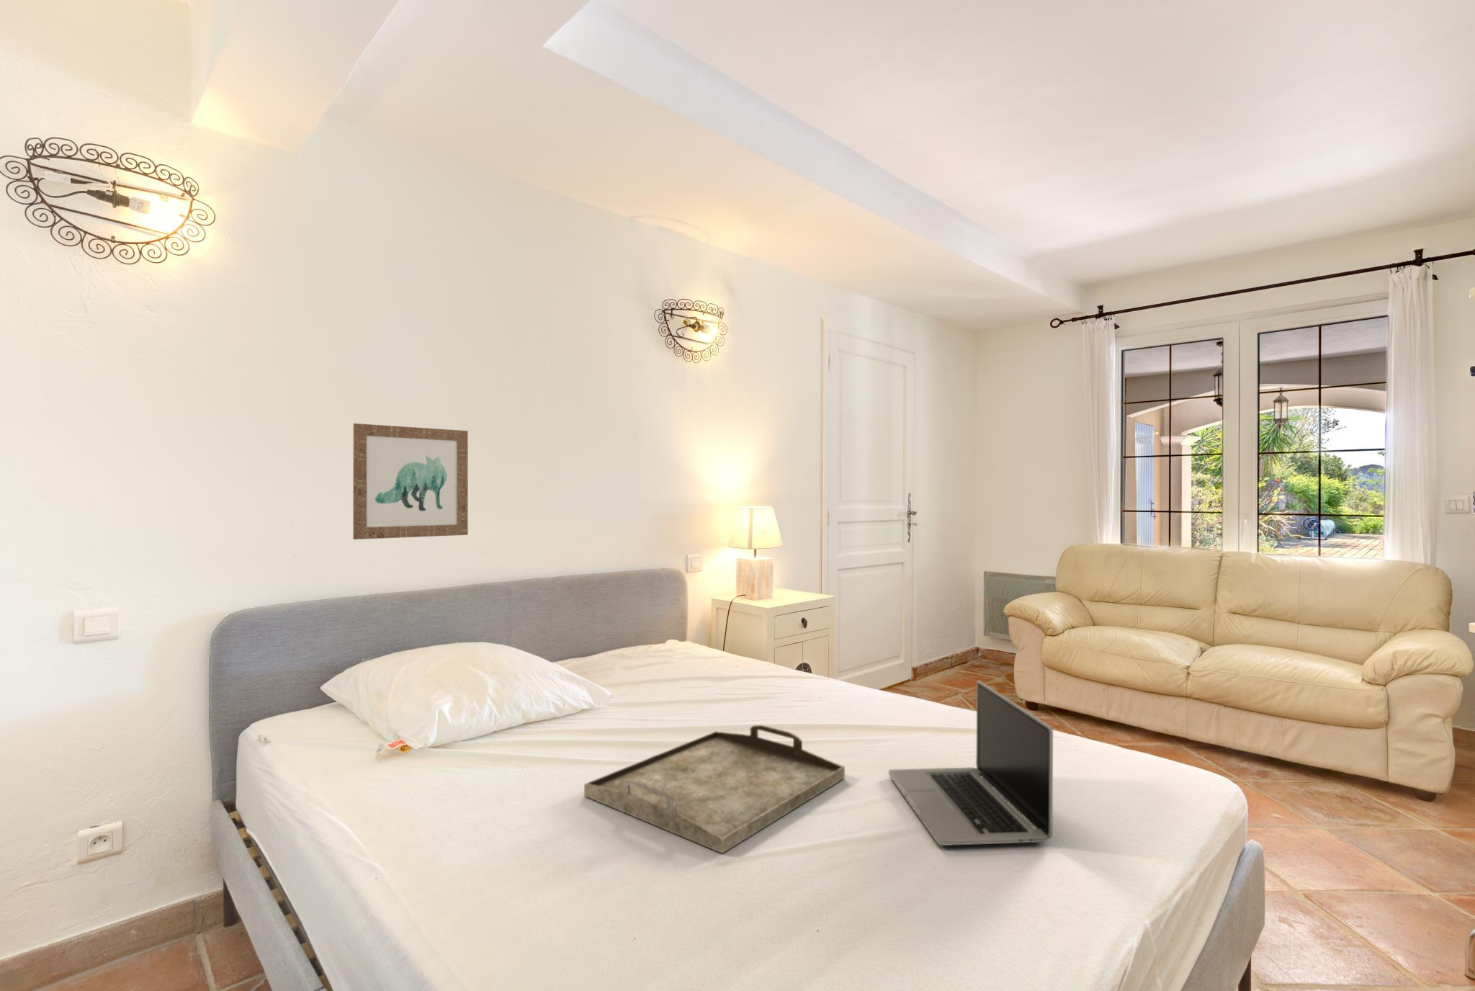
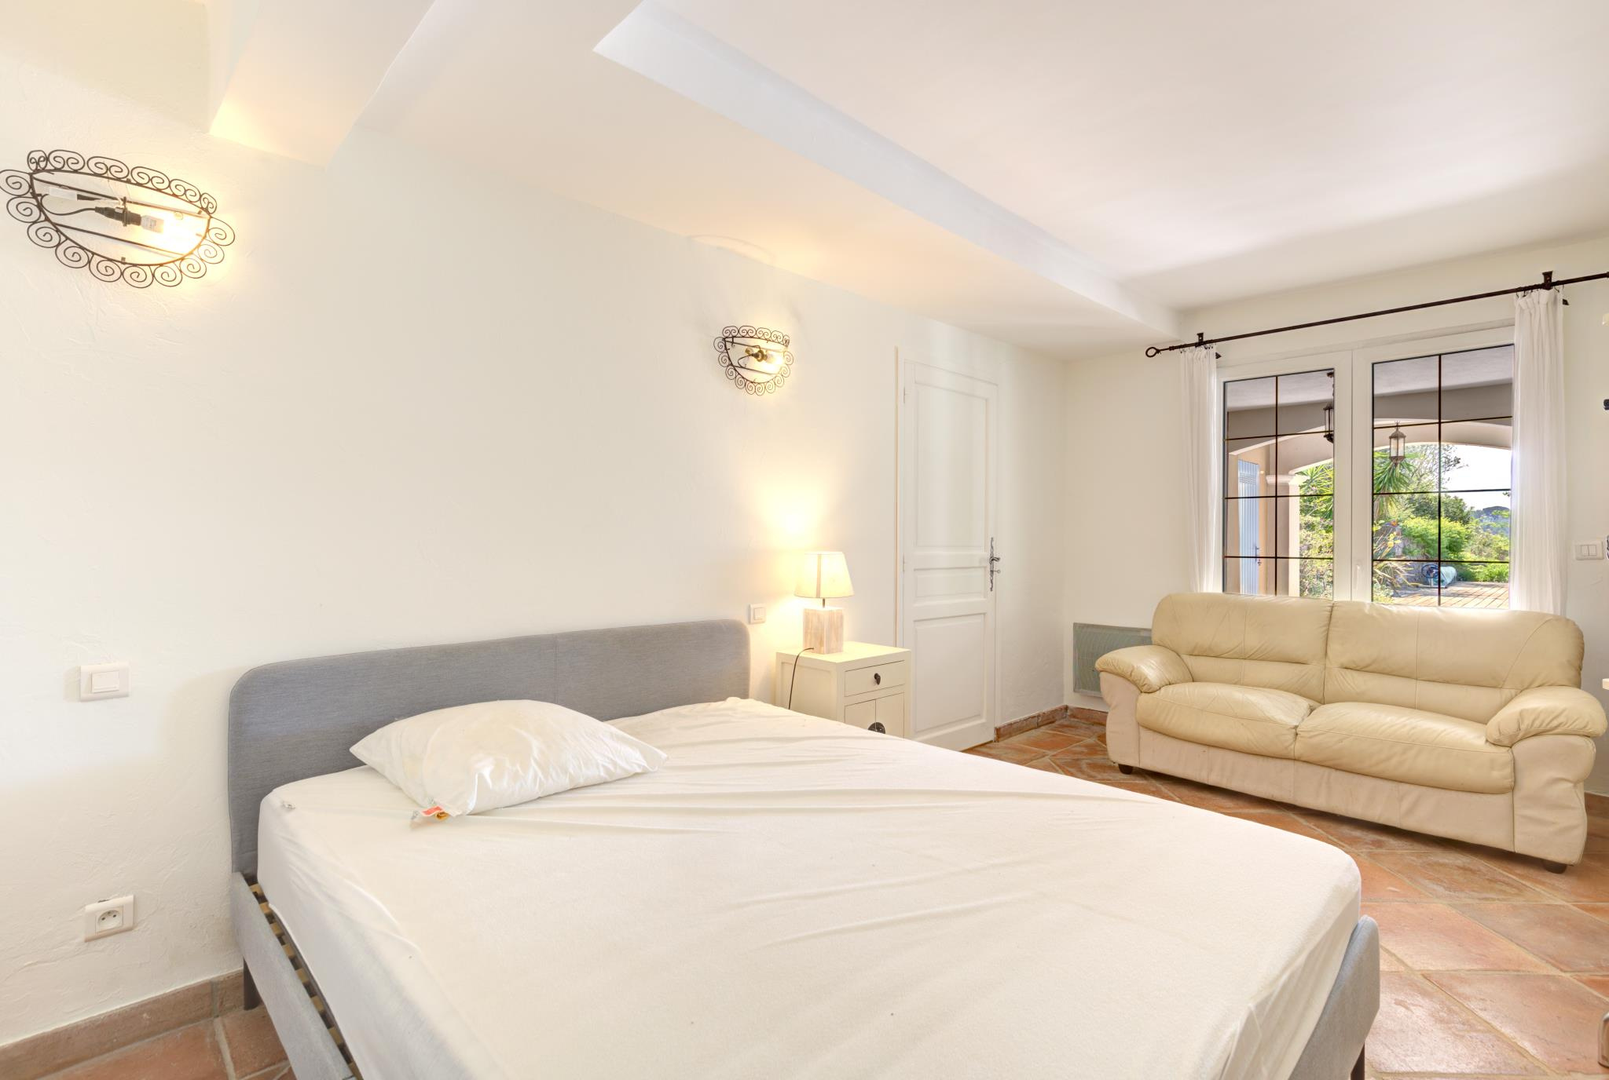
- wall art (414, 482)
- laptop (962, 768)
- serving tray (718, 770)
